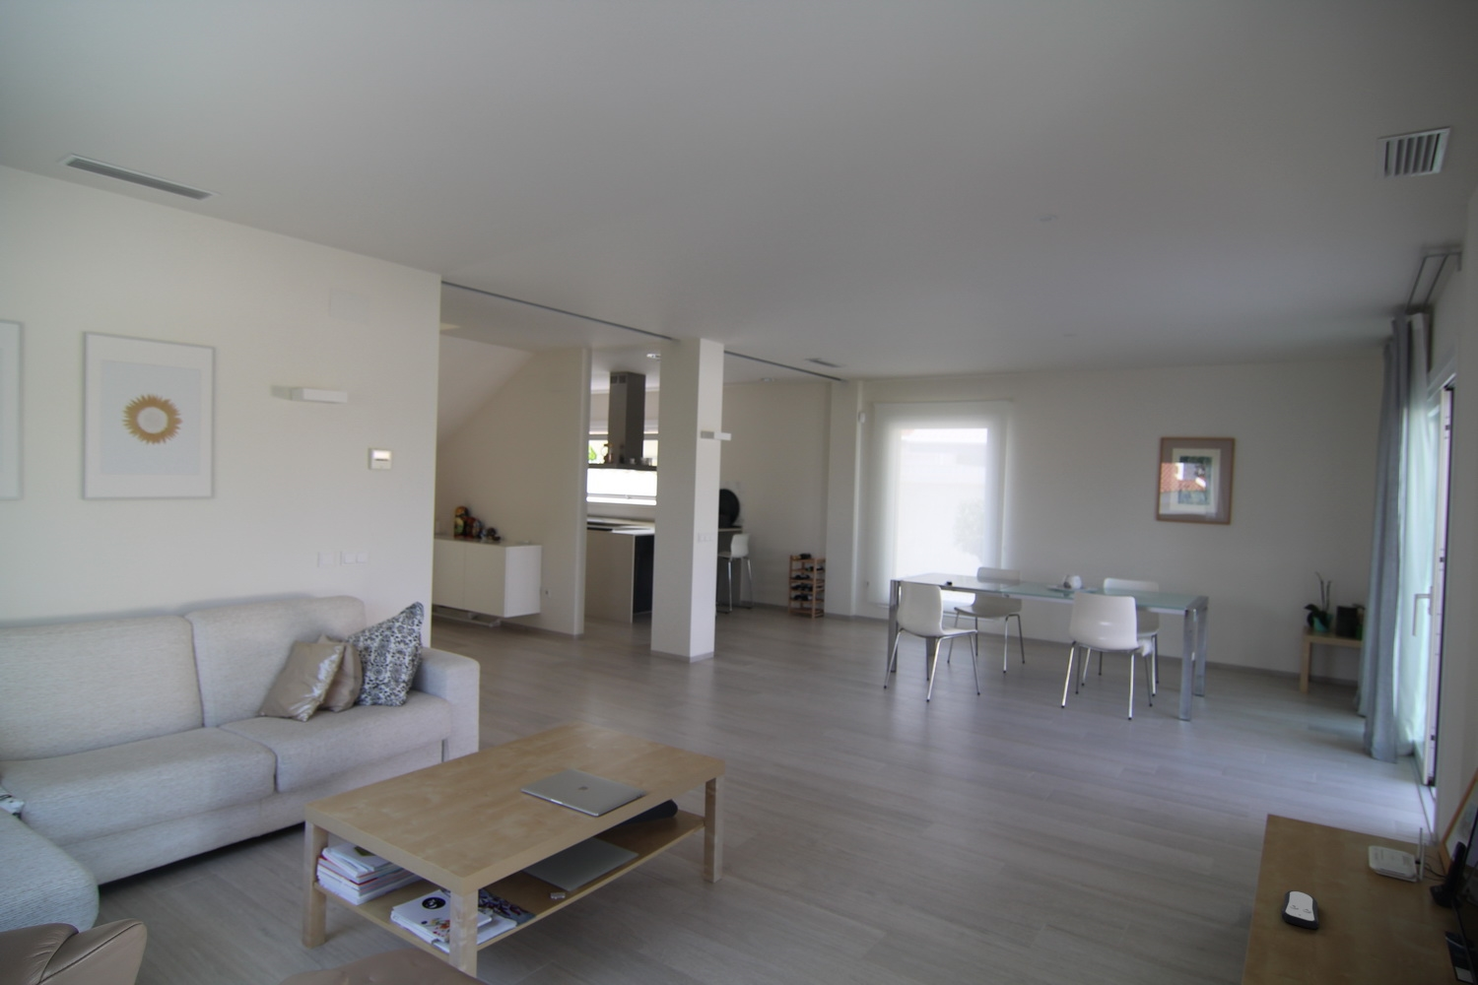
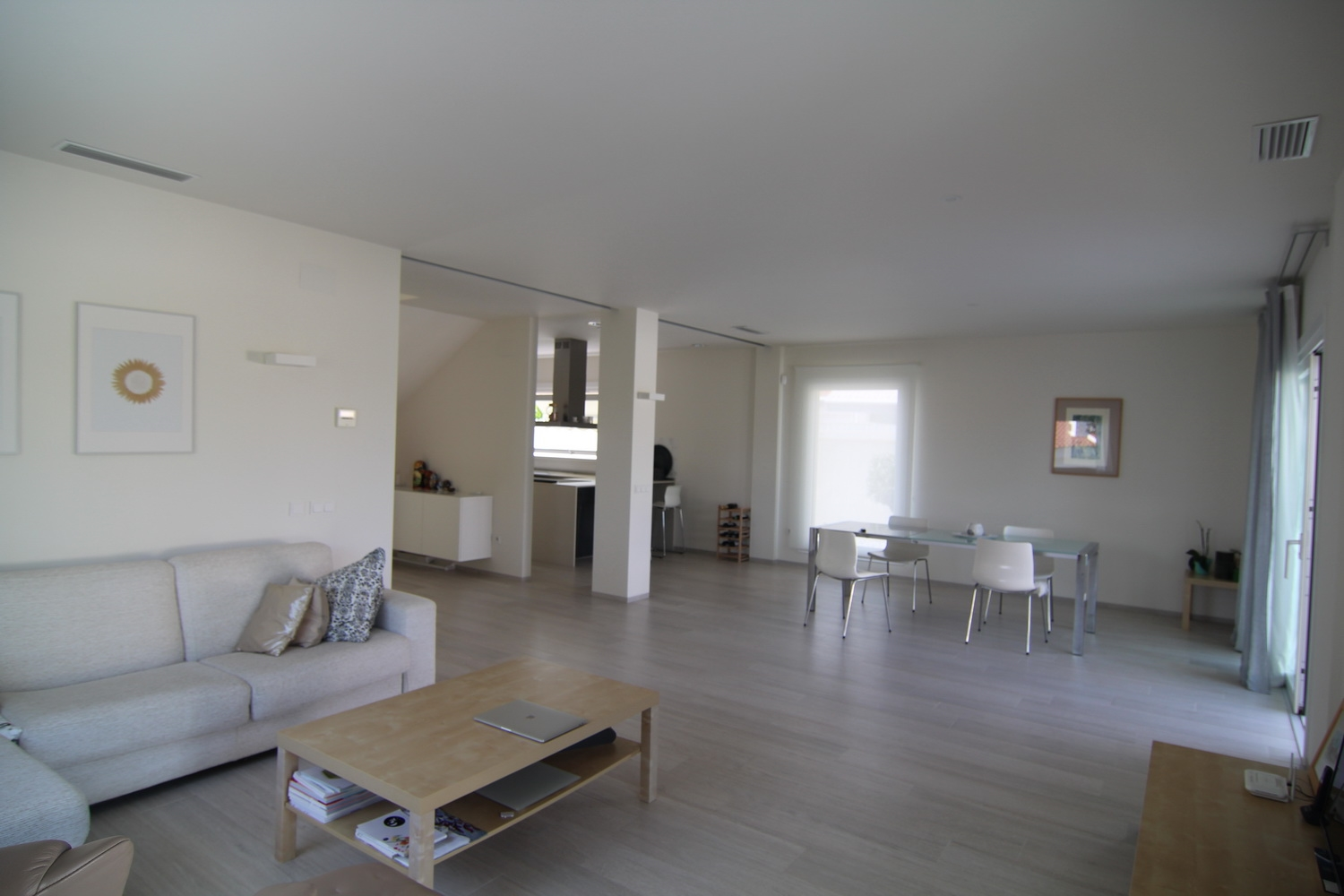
- remote control (1300, 908)
